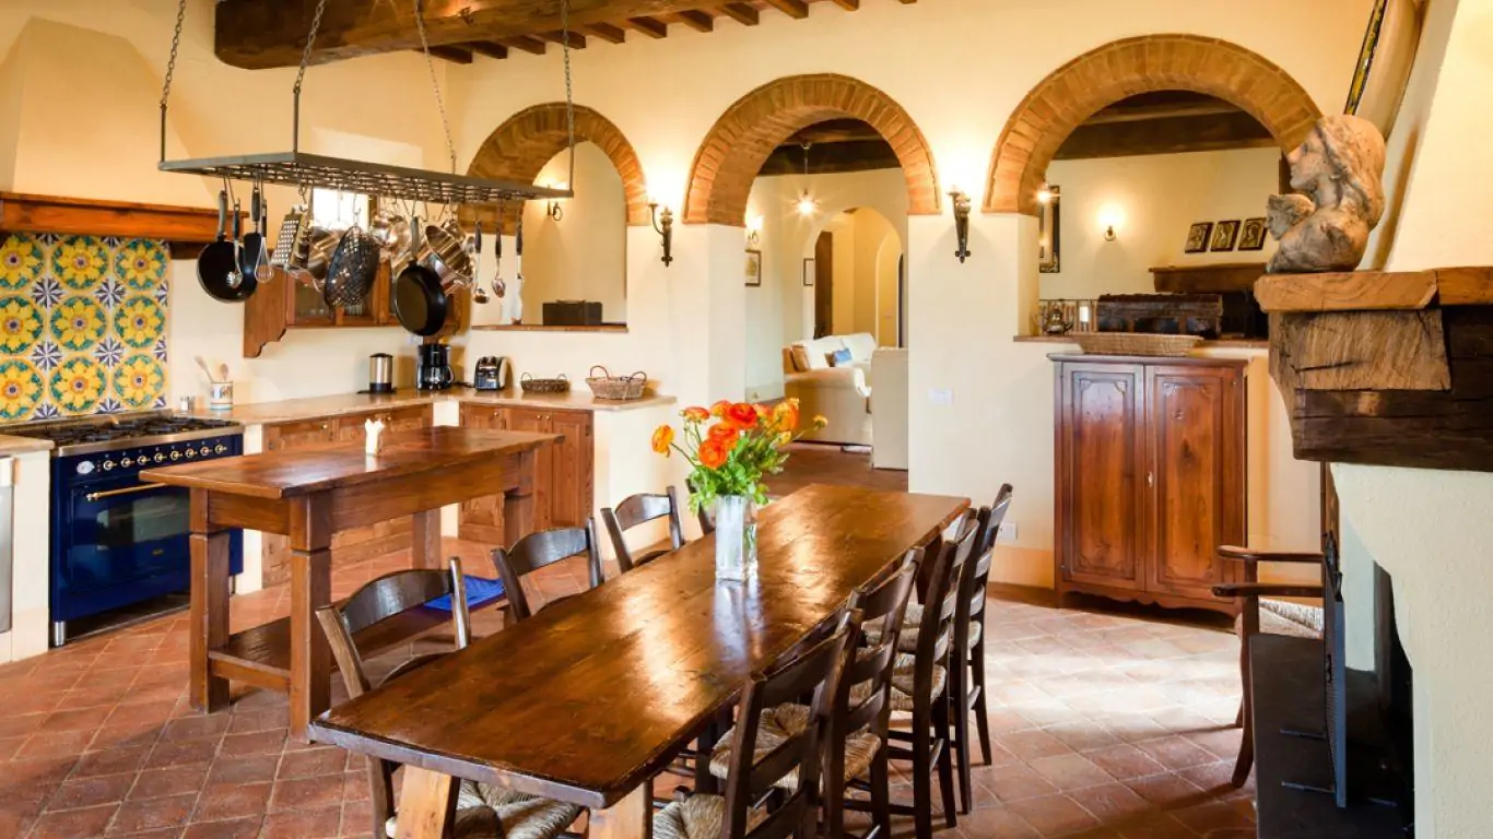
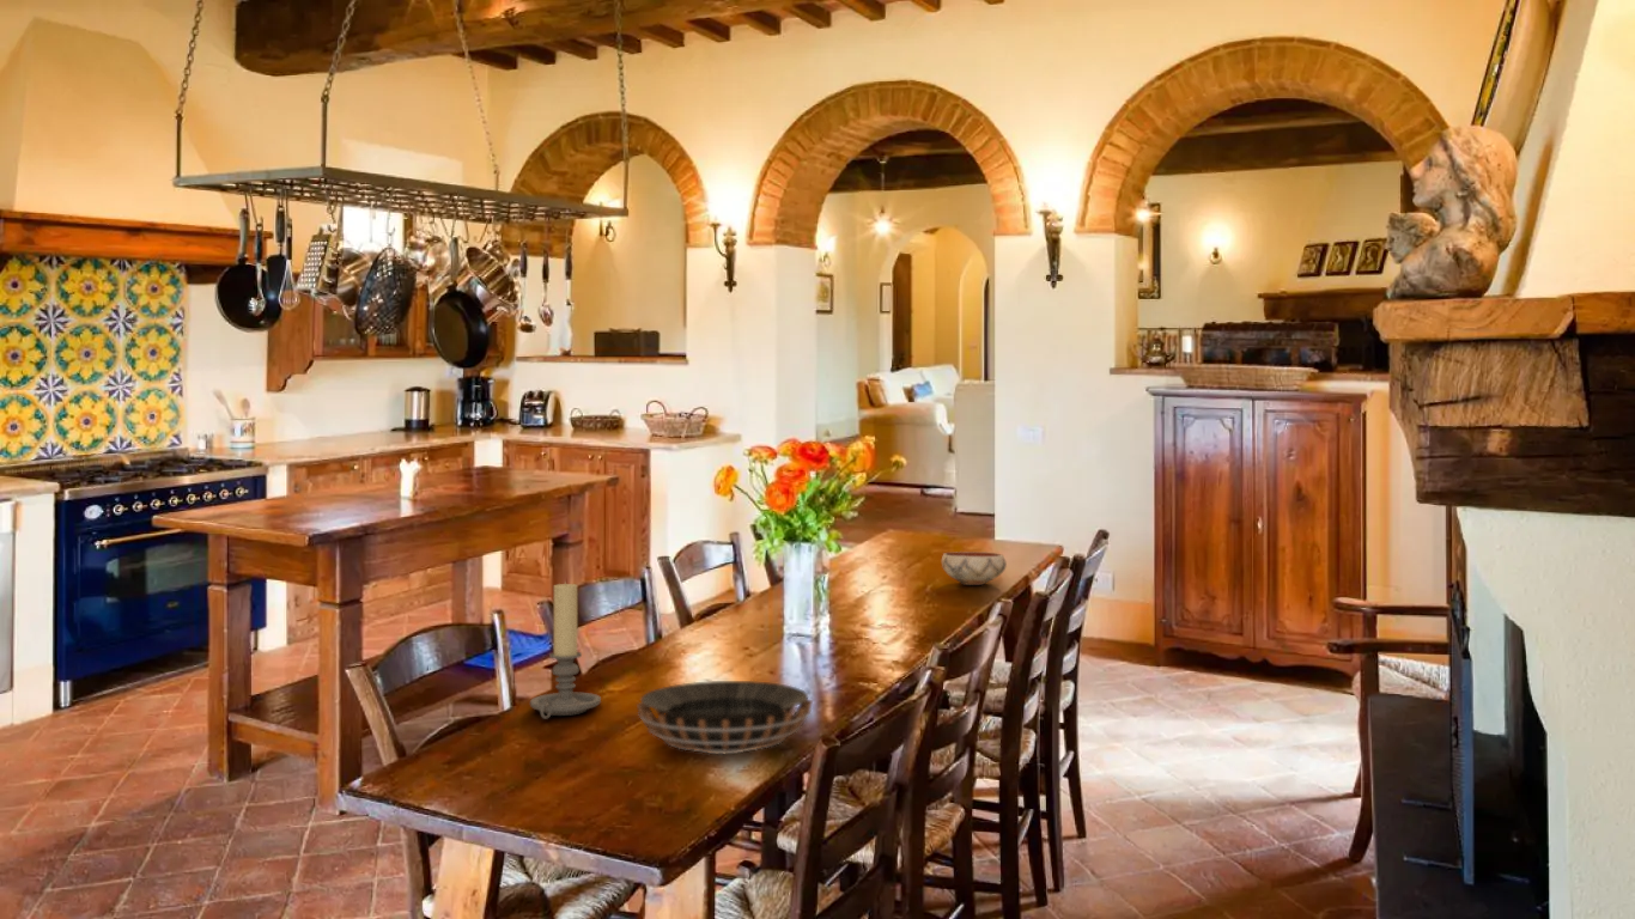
+ decorative bowl (724, 720)
+ bowl (973, 568)
+ candle holder (561, 647)
